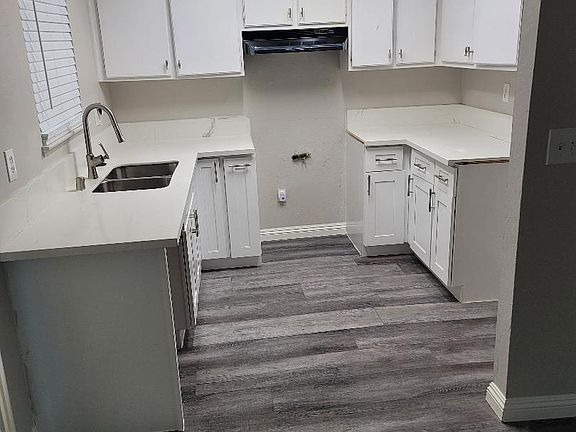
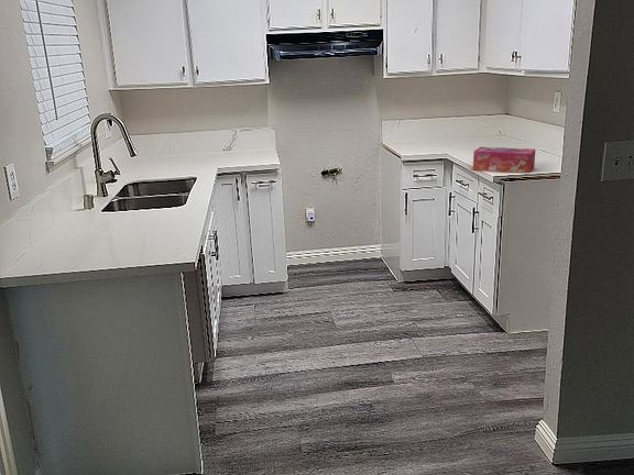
+ tissue box (504, 159)
